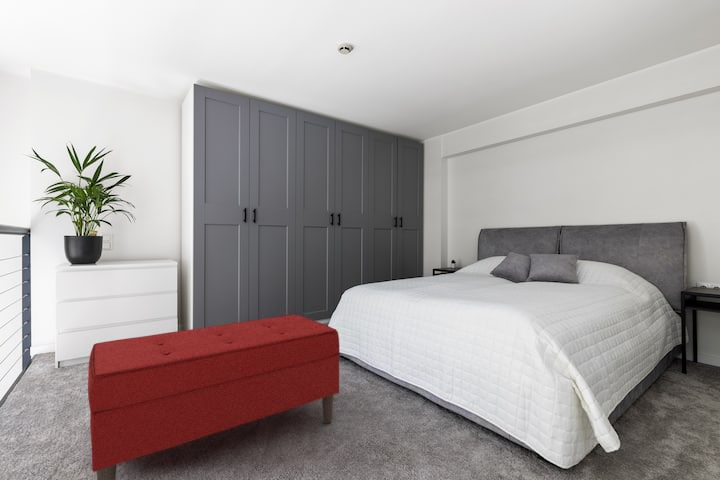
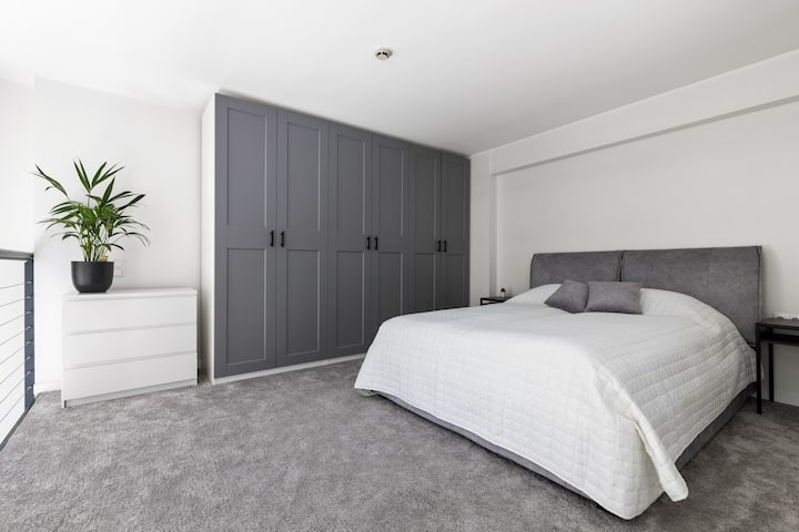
- bench (224, 385)
